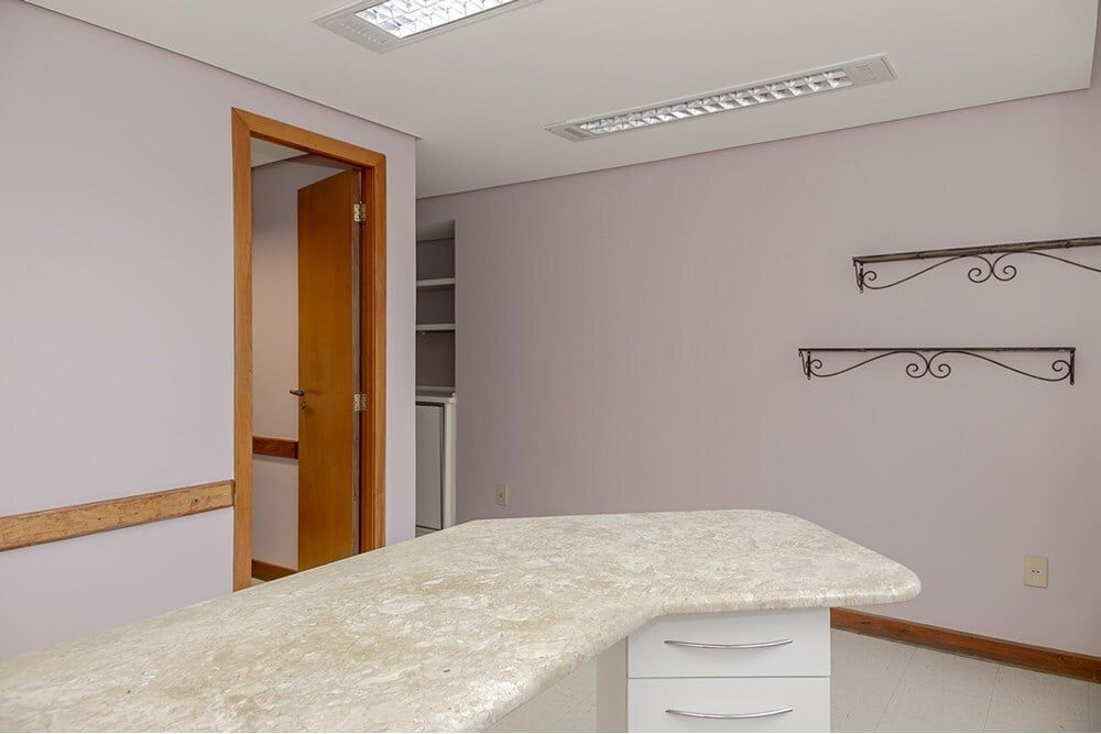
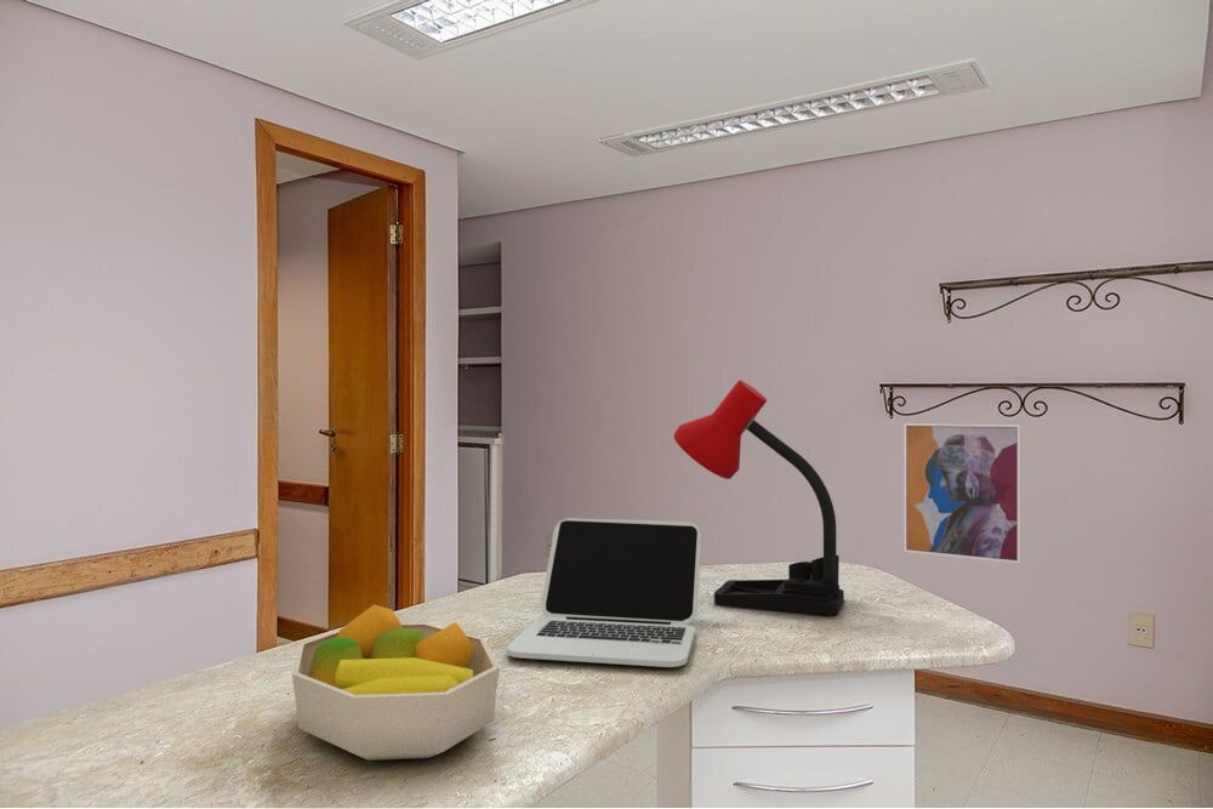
+ fruit bowl (394, 673)
+ desk lamp (738, 469)
+ wall art (959, 490)
+ laptop (611, 582)
